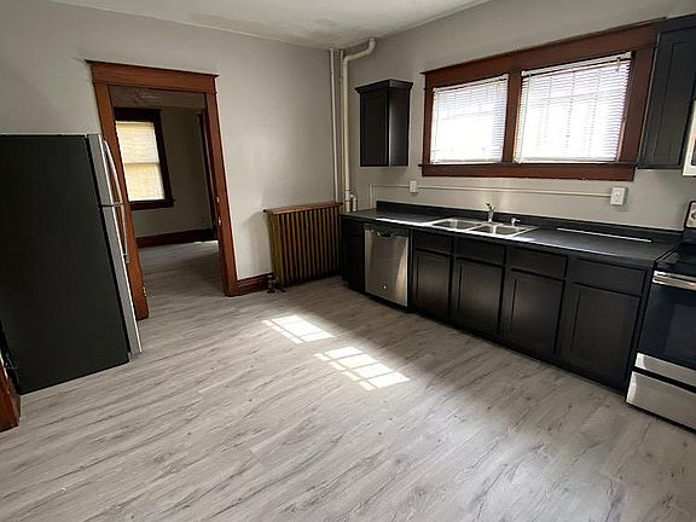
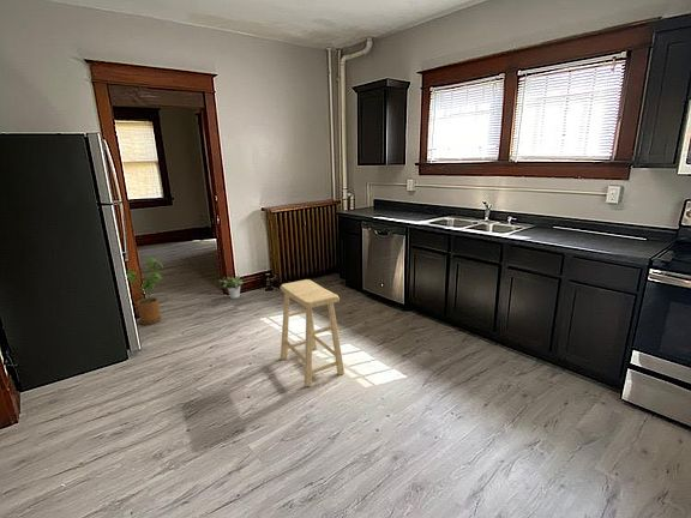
+ house plant (149, 291)
+ potted plant (232, 287)
+ stool (310, 329)
